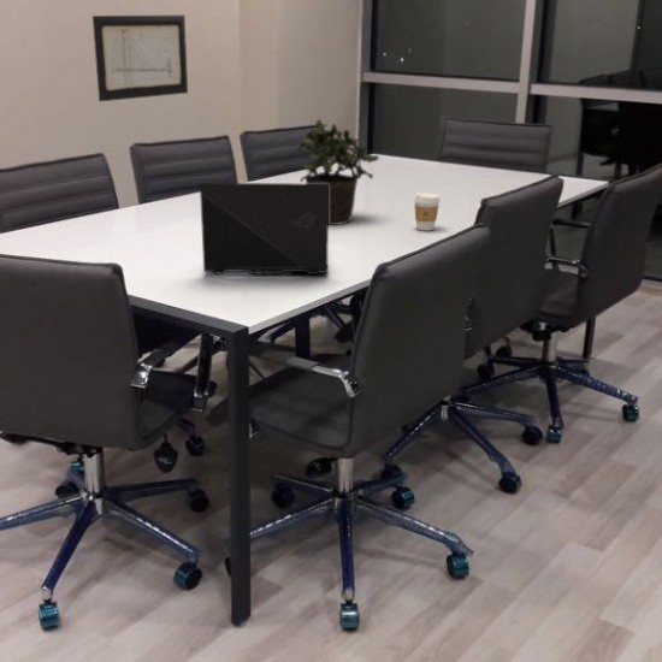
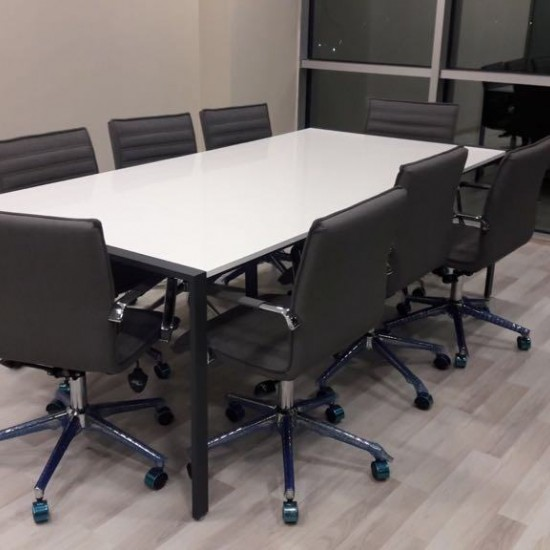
- laptop (267, 219)
- coffee cup (426, 211)
- potted plant (329, 170)
- wall art (142, 57)
